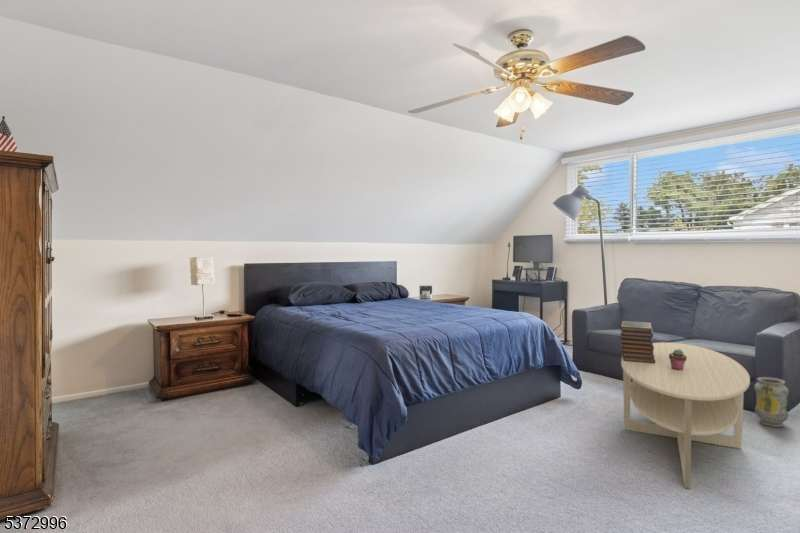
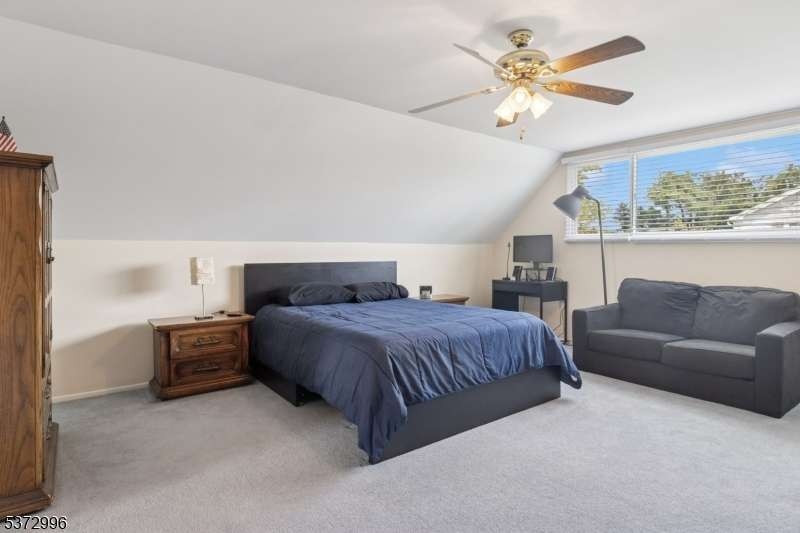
- potted succulent (677, 358)
- book stack (636, 340)
- vase (770, 401)
- coffee table (679, 400)
